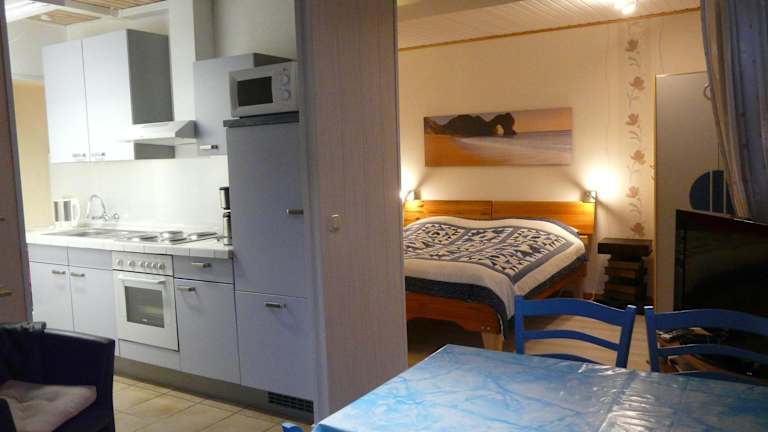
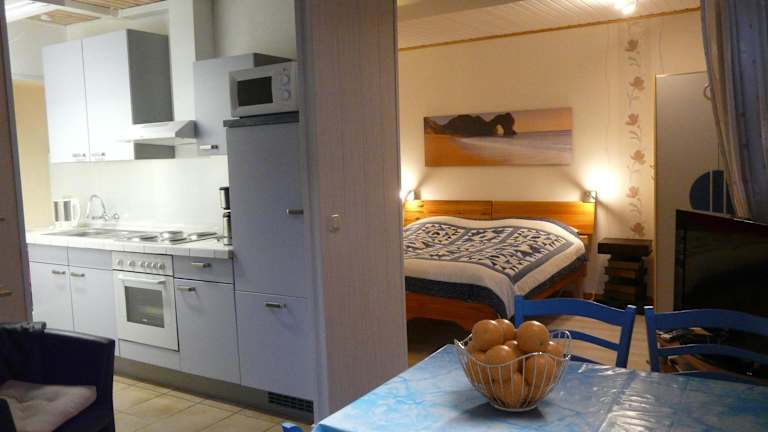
+ fruit basket (512, 361)
